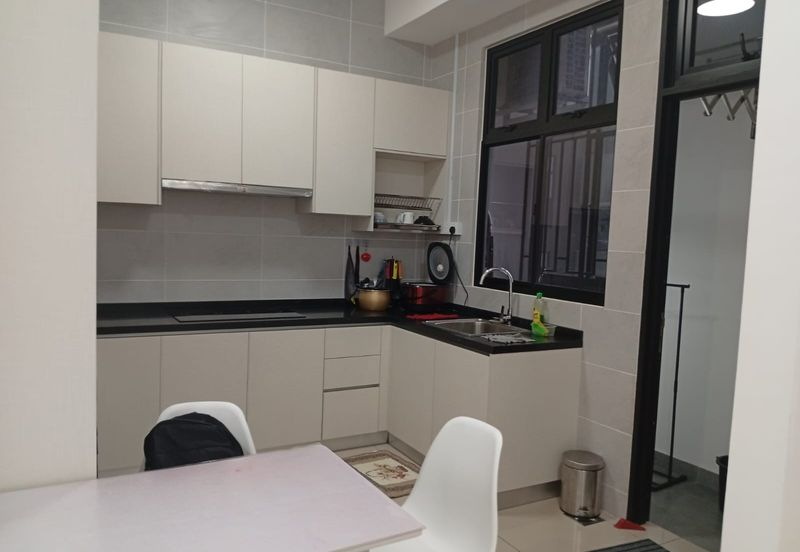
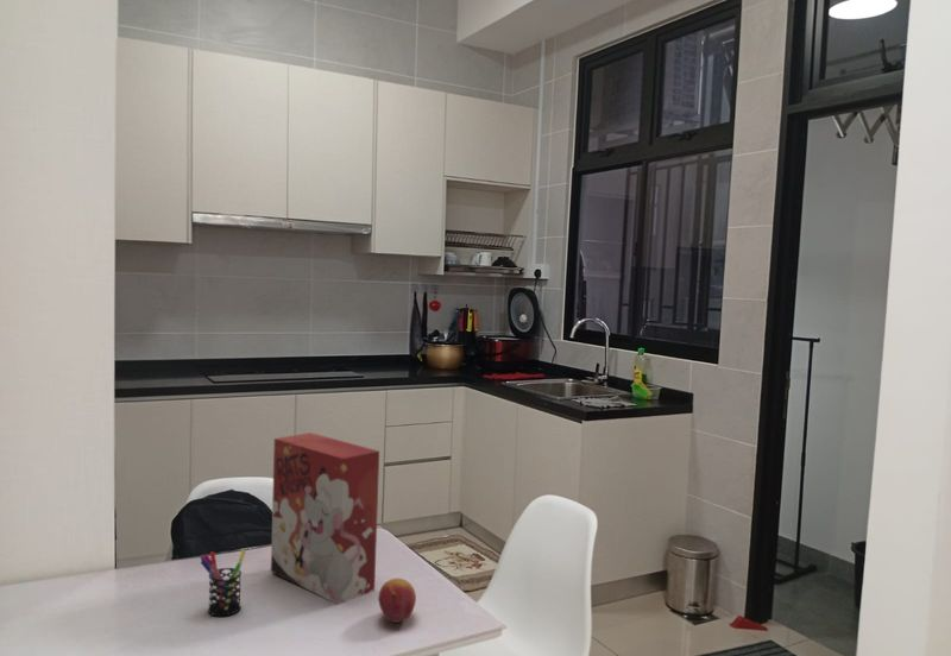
+ cereal box (323, 512)
+ pen holder (226, 580)
+ fruit (397, 598)
